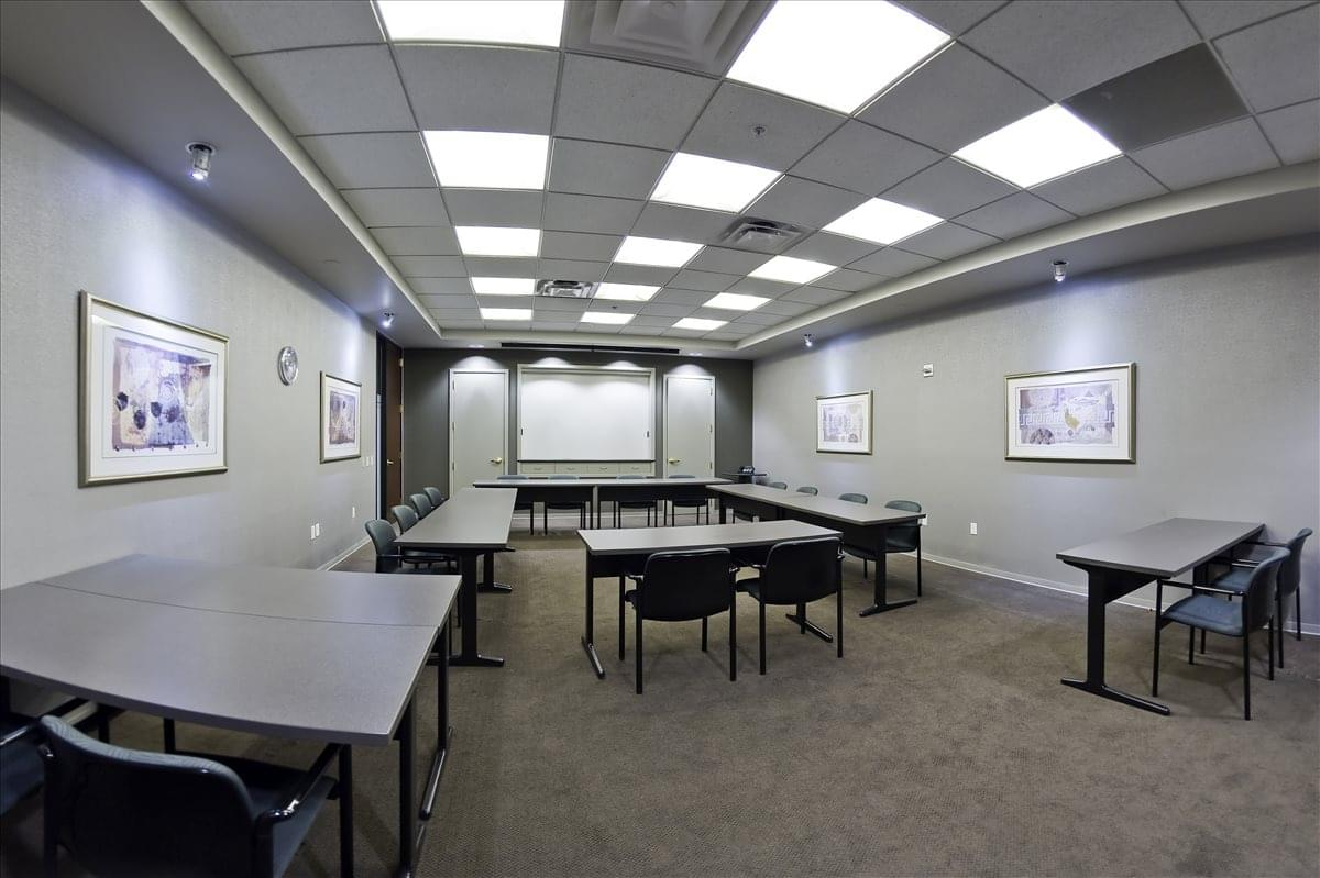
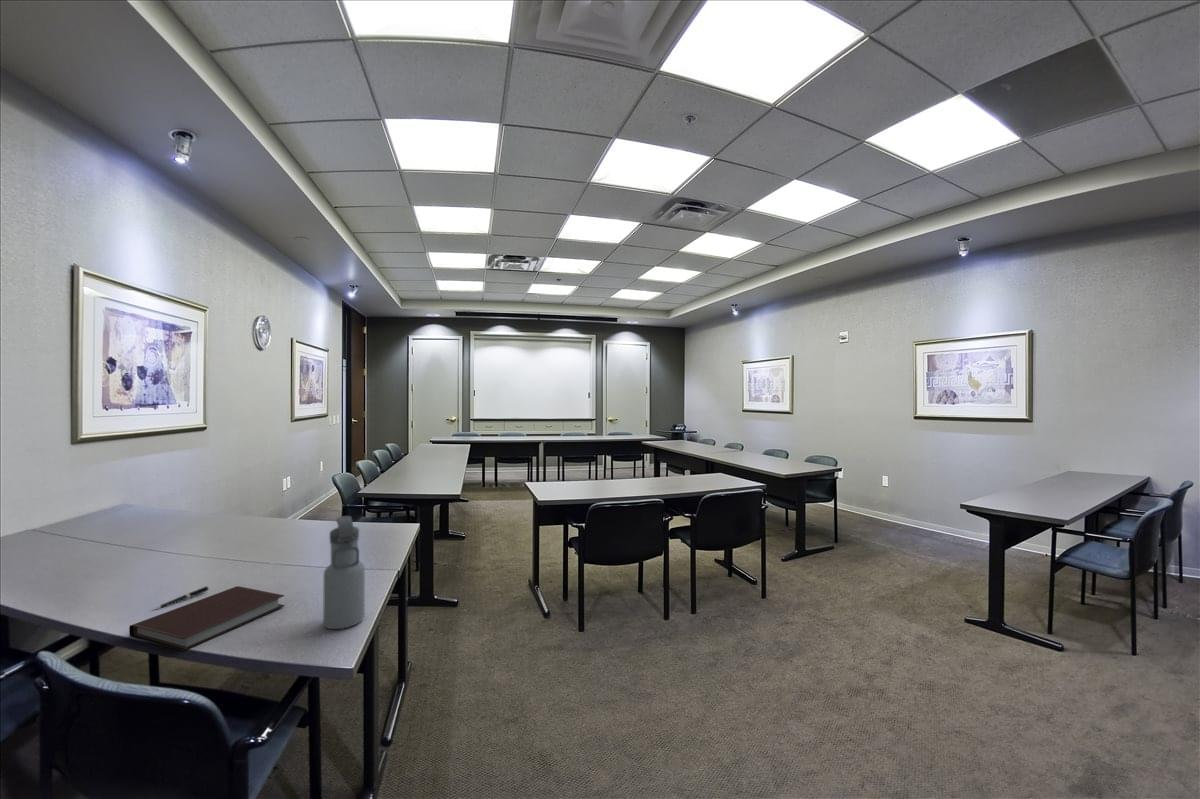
+ water bottle (344, 570)
+ notebook (212, 614)
+ pen (181, 597)
